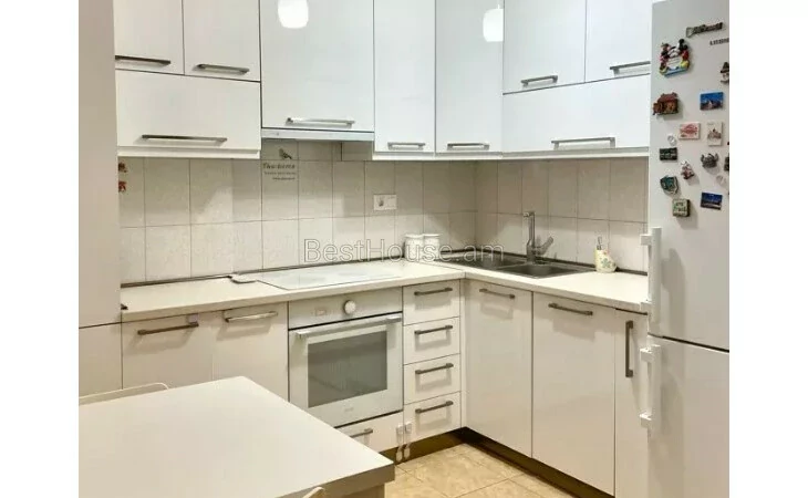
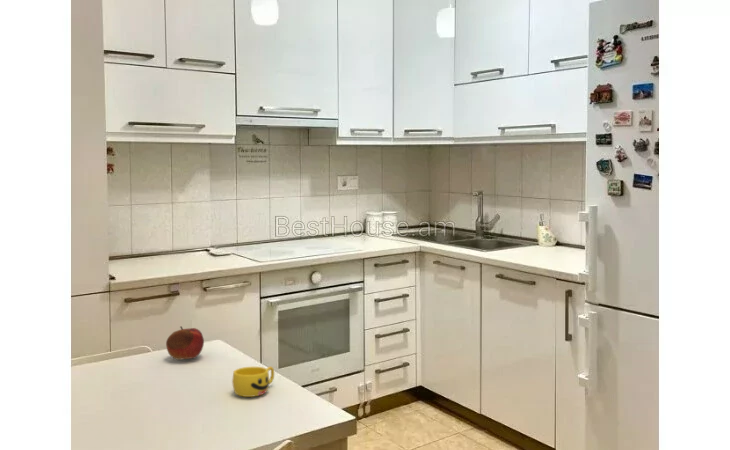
+ cup (255, 380)
+ fruit (185, 342)
